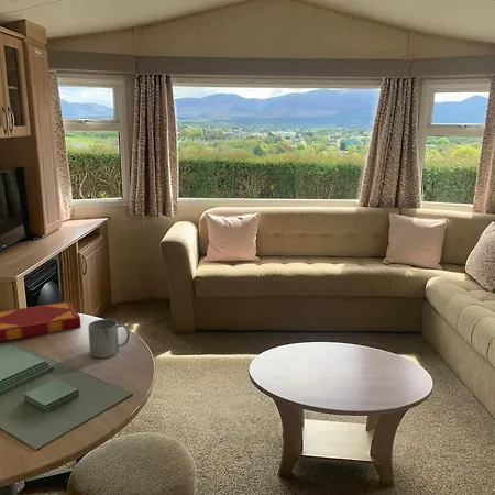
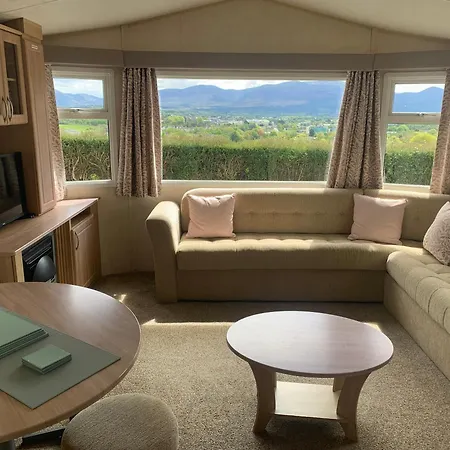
- mug (109, 337)
- hardback book (33, 320)
